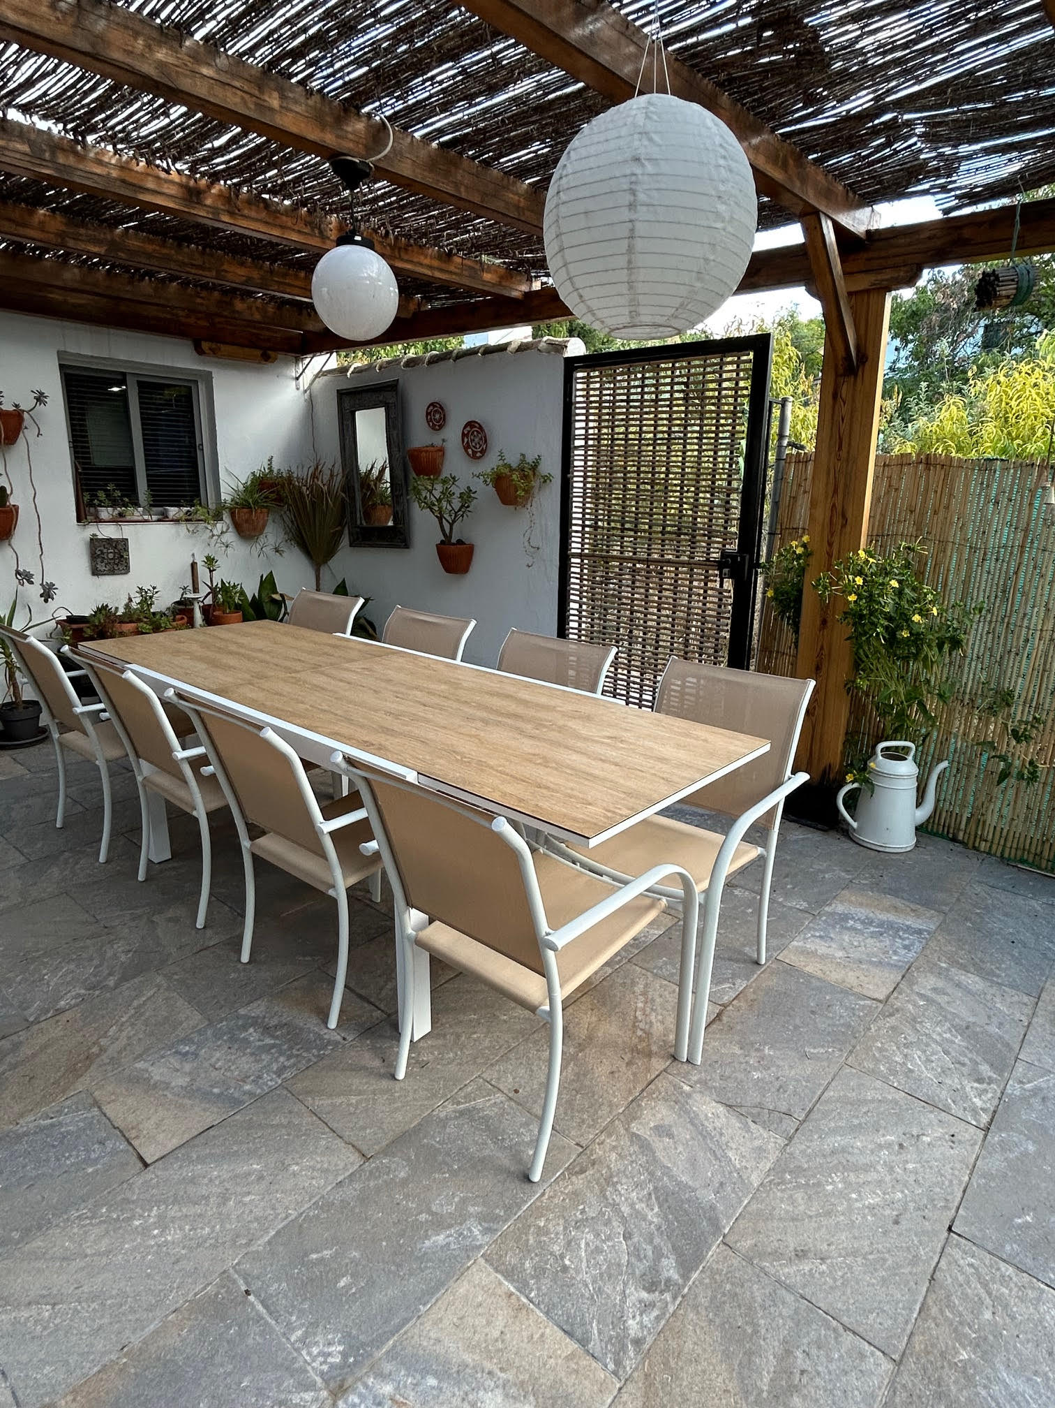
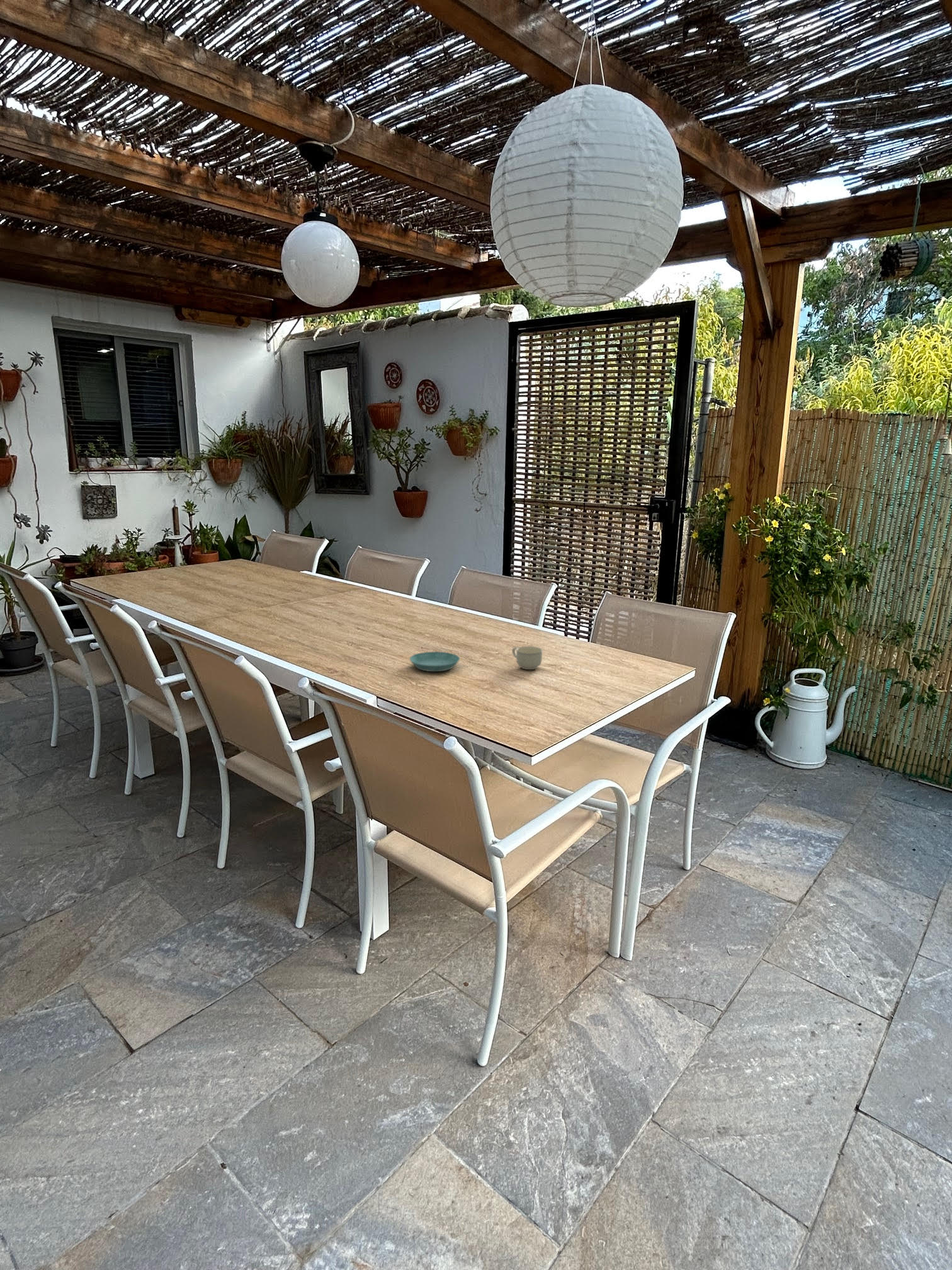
+ cup (526, 658)
+ saucer (434, 662)
